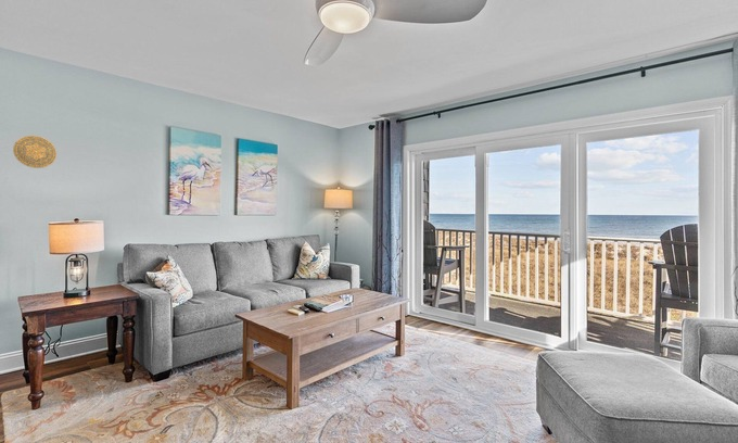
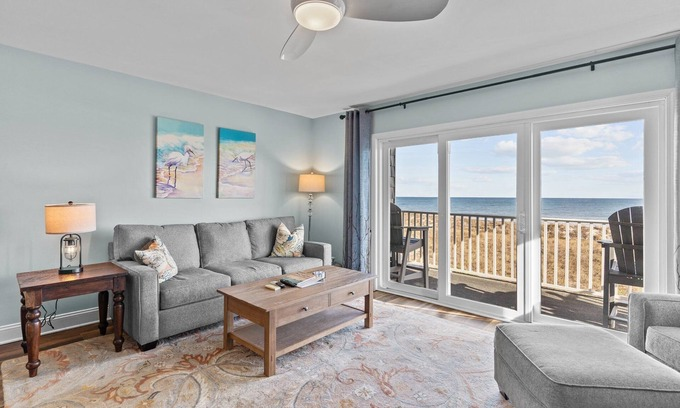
- decorative plate (35, 151)
